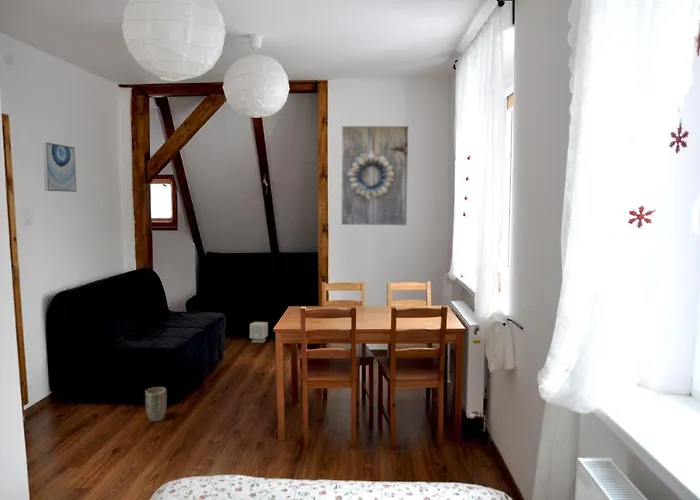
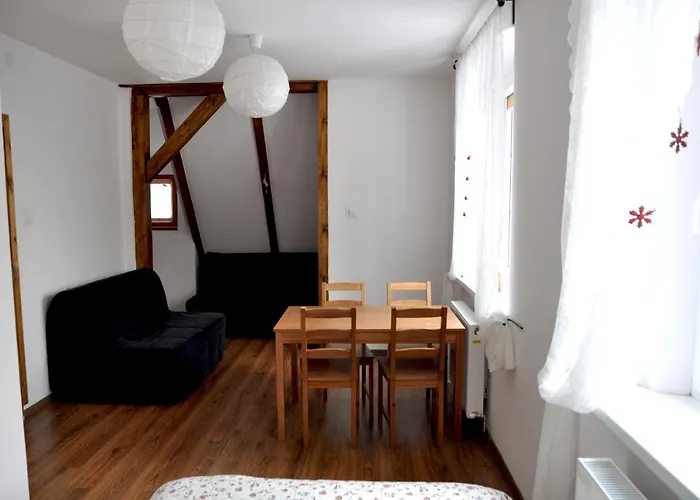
- plant pot (156, 404)
- wall art (60, 168)
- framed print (374, 176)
- speaker (259, 331)
